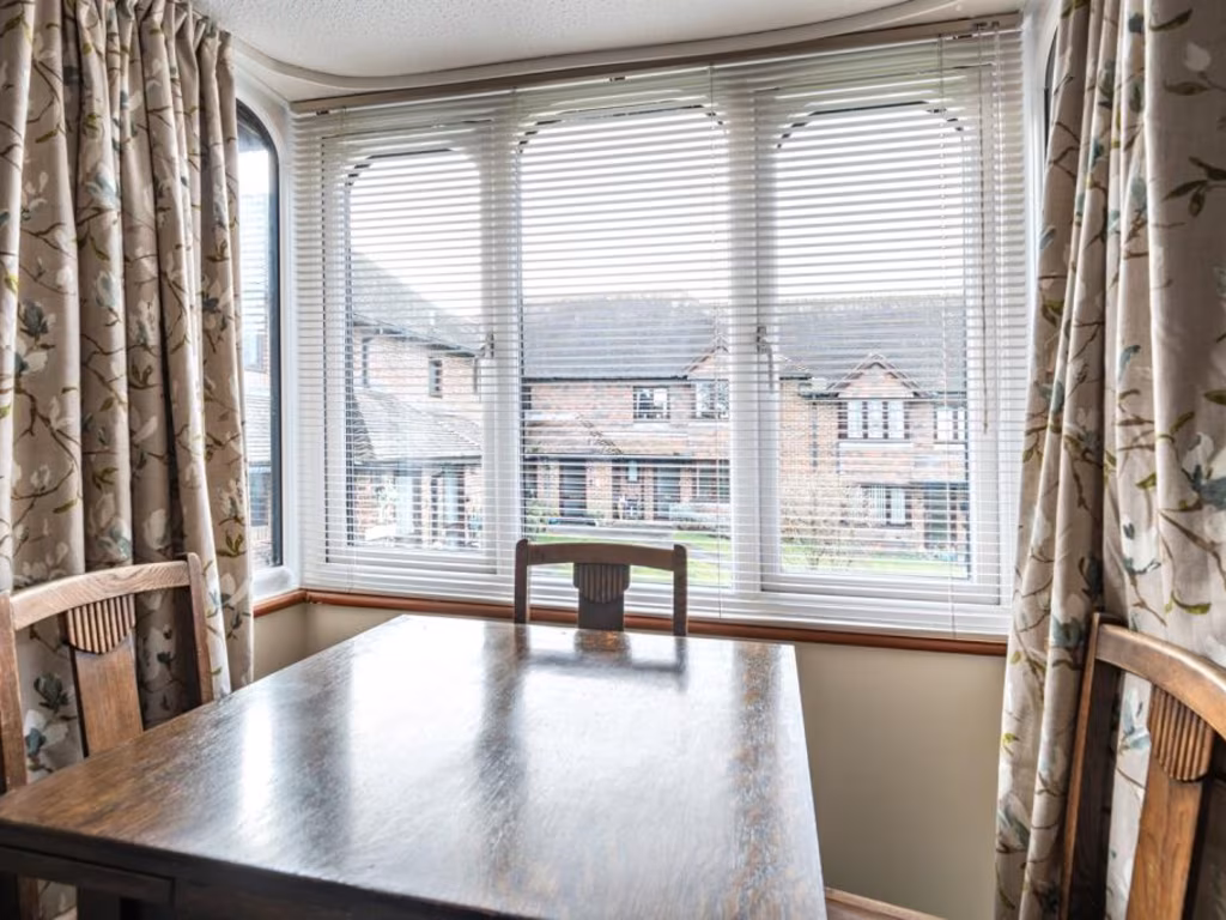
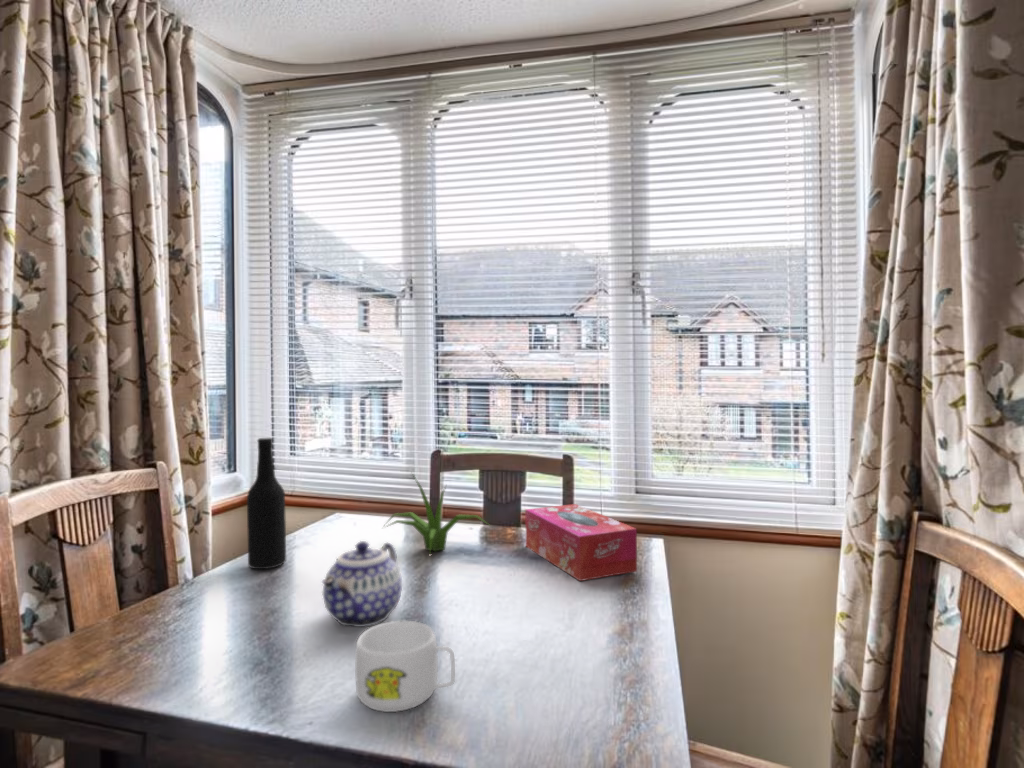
+ plant (426, 512)
+ mug (398, 664)
+ tissue box (577, 538)
+ bottle (266, 501)
+ teapot (362, 579)
